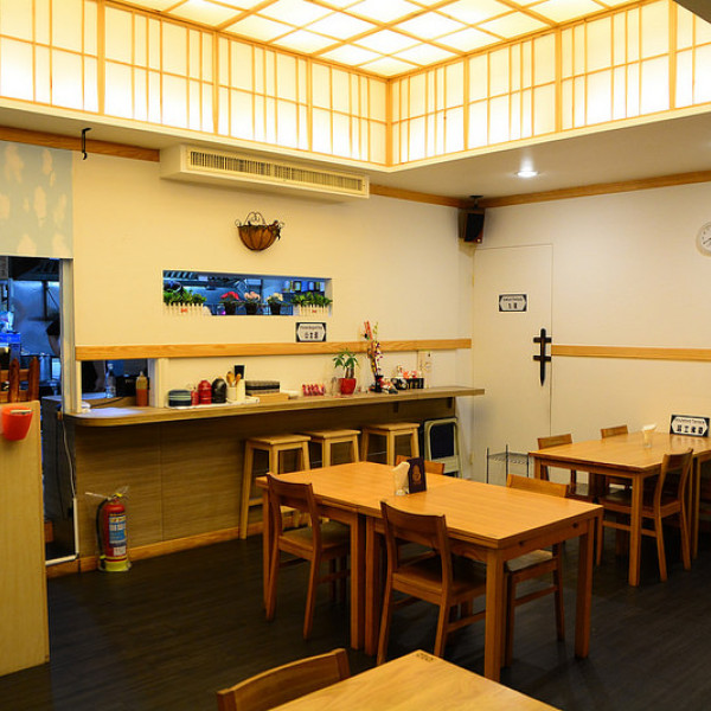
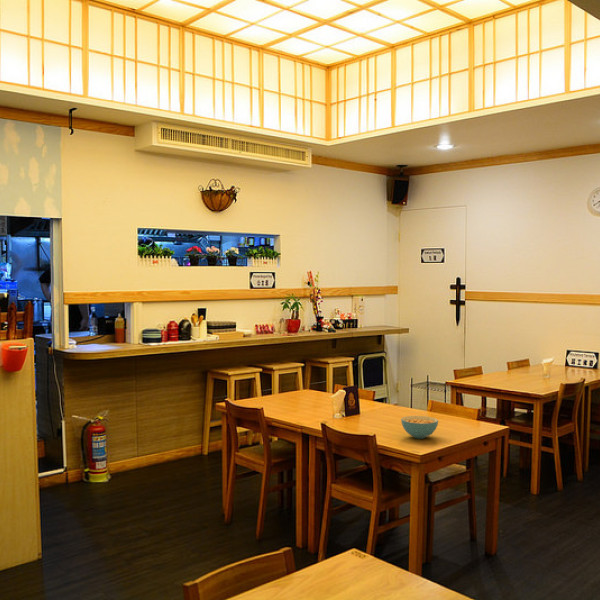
+ cereal bowl (419, 428)
